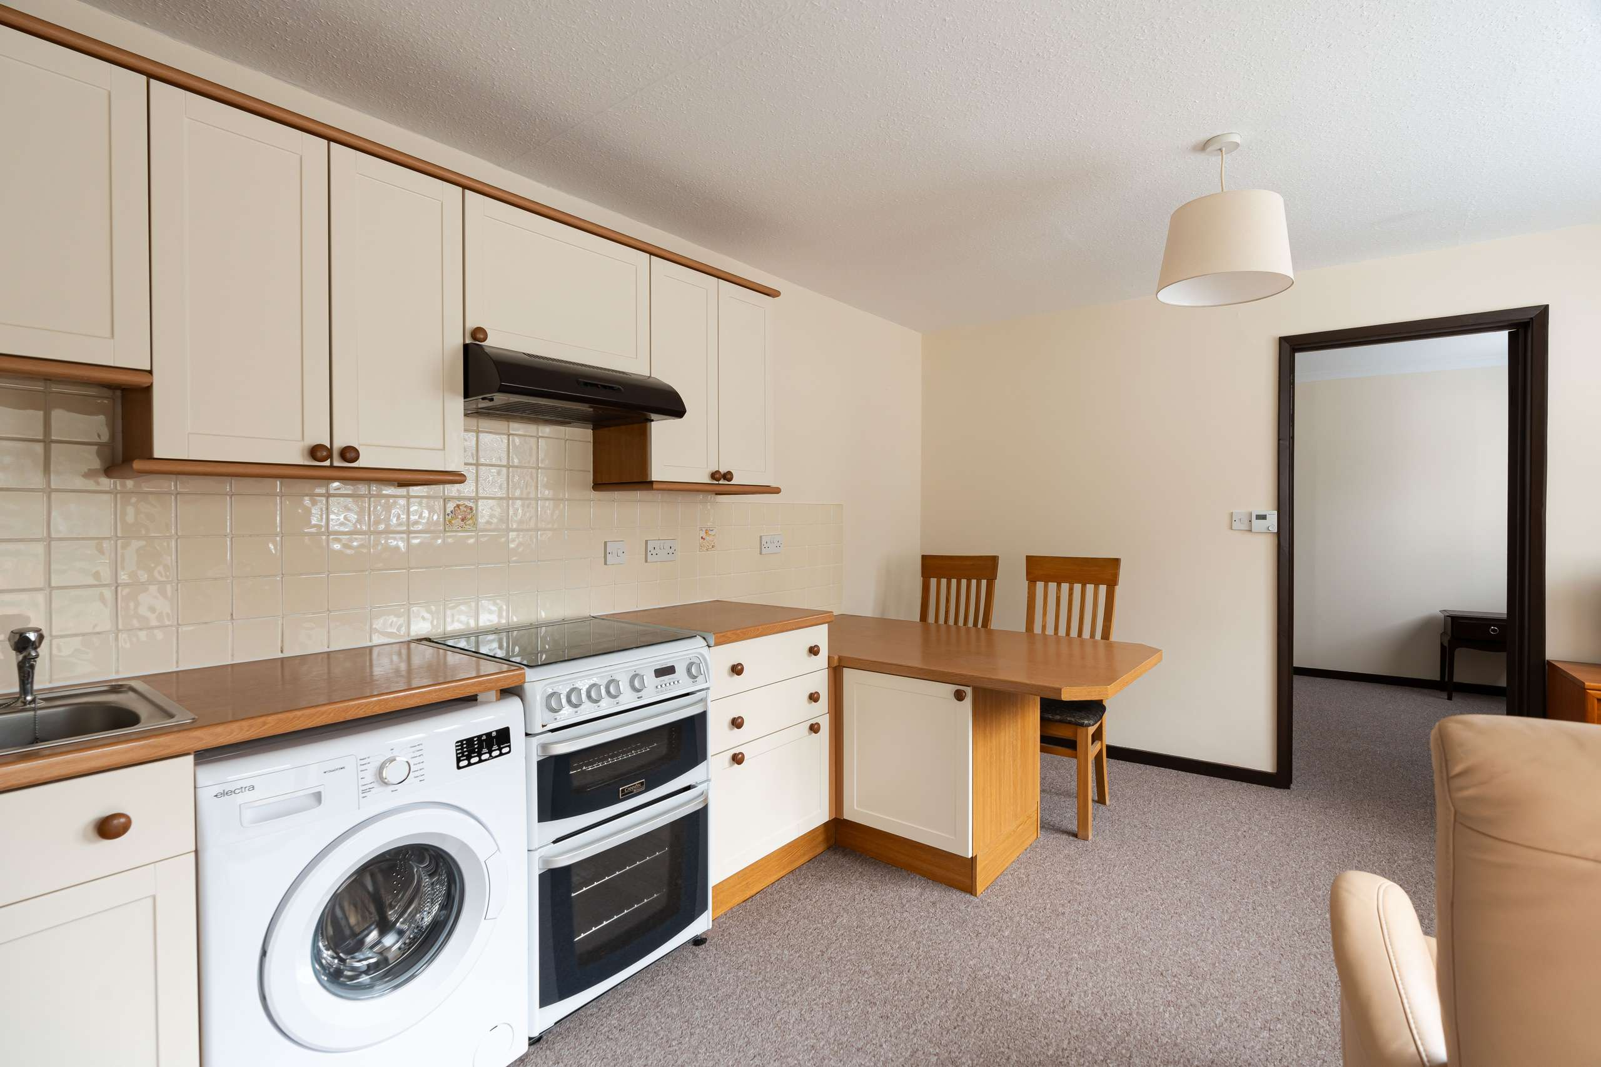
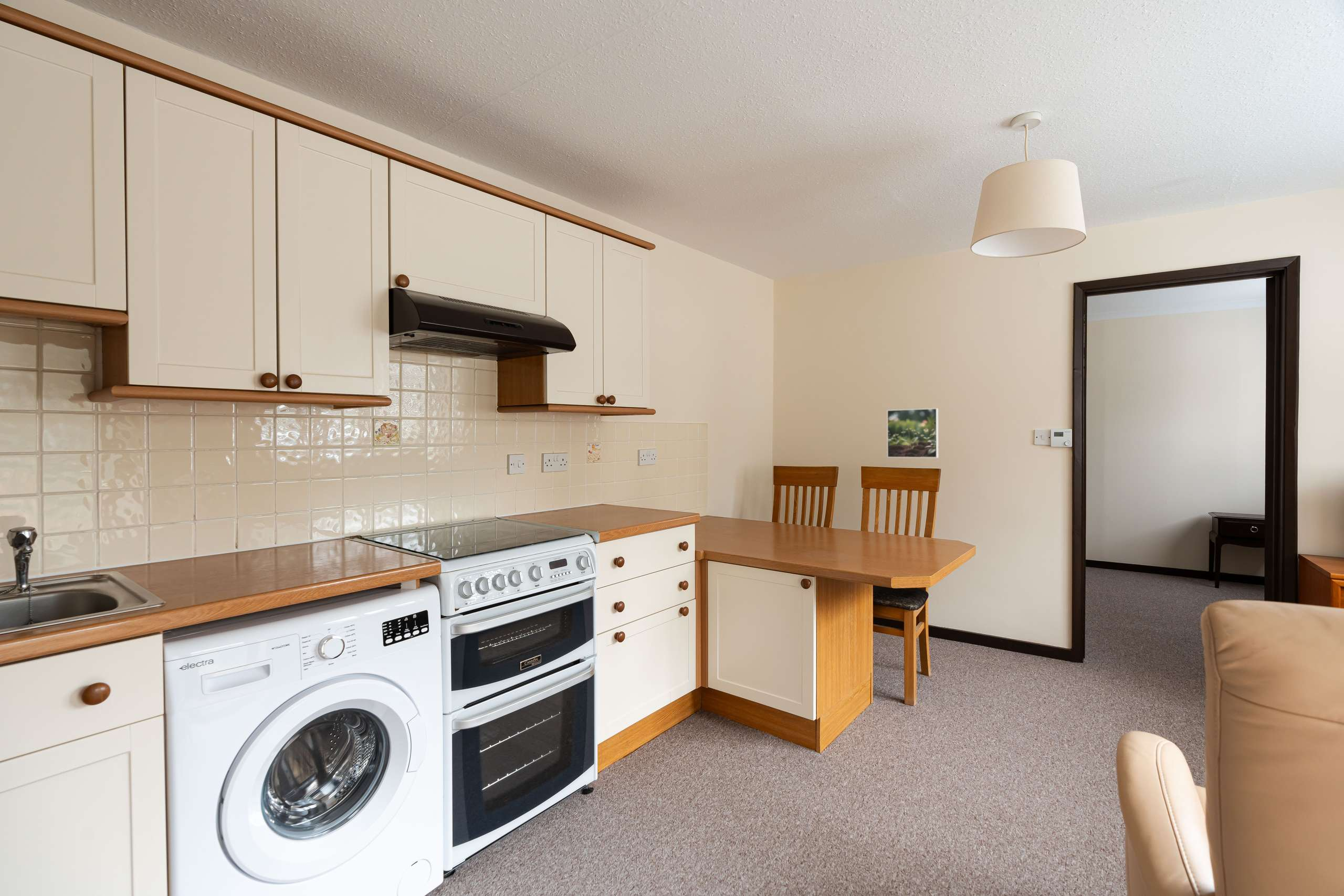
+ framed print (912, 433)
